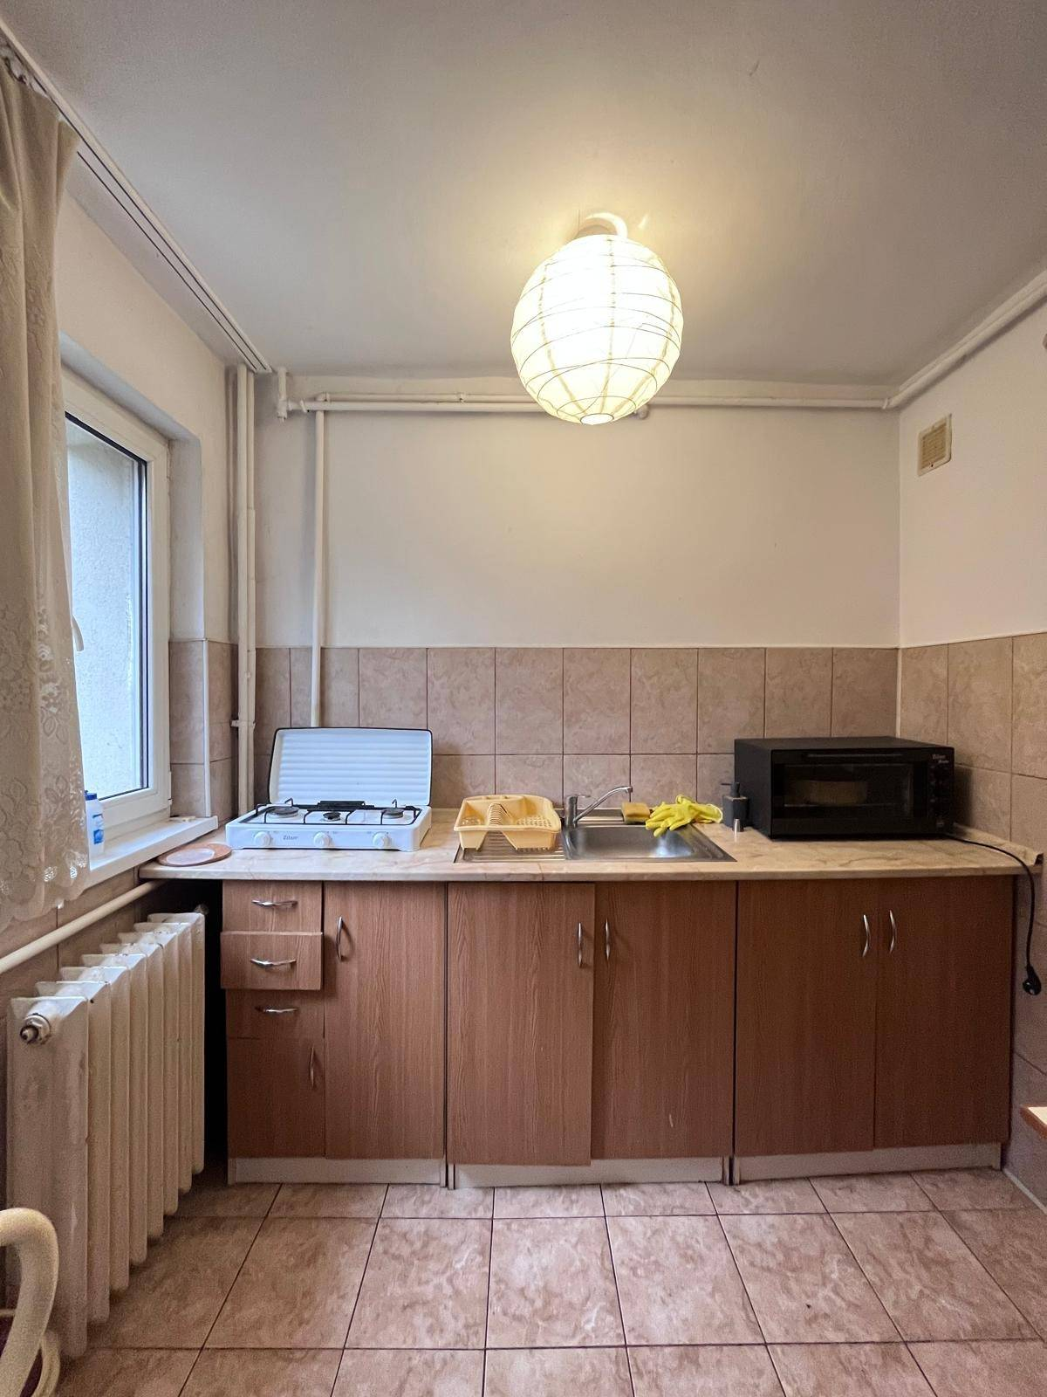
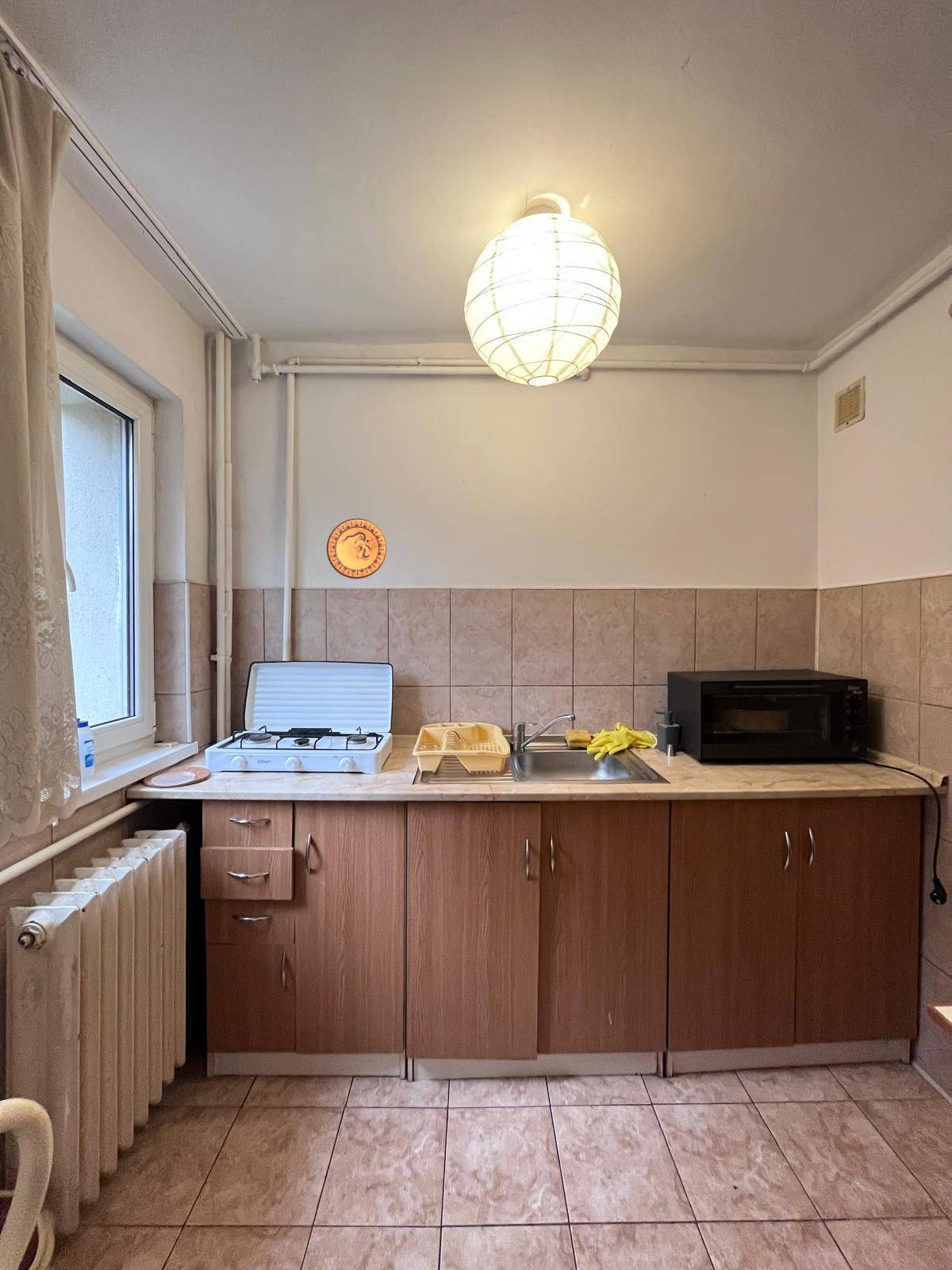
+ decorative plate (357, 548)
